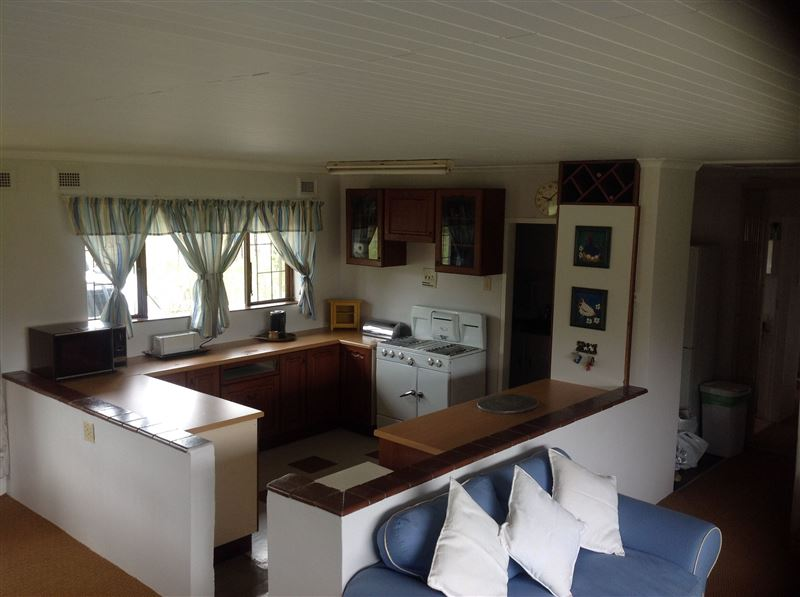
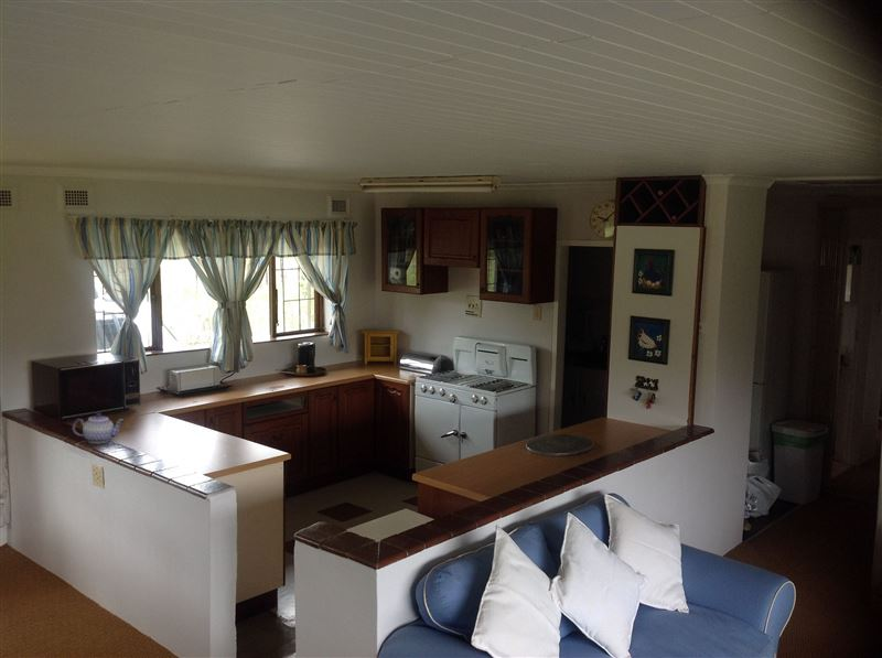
+ teapot (98, 427)
